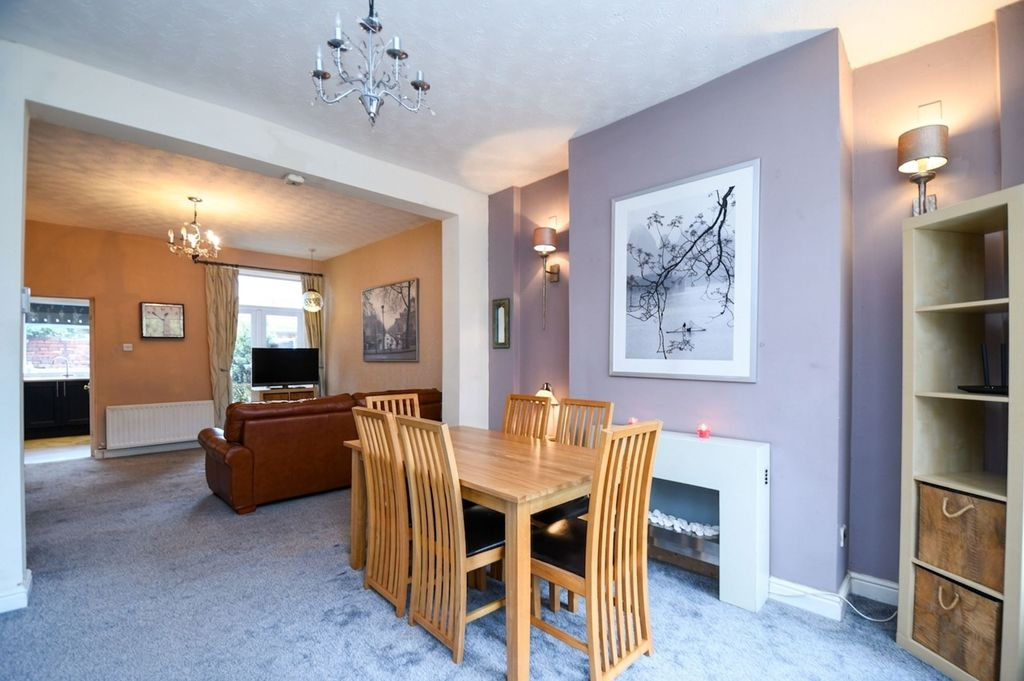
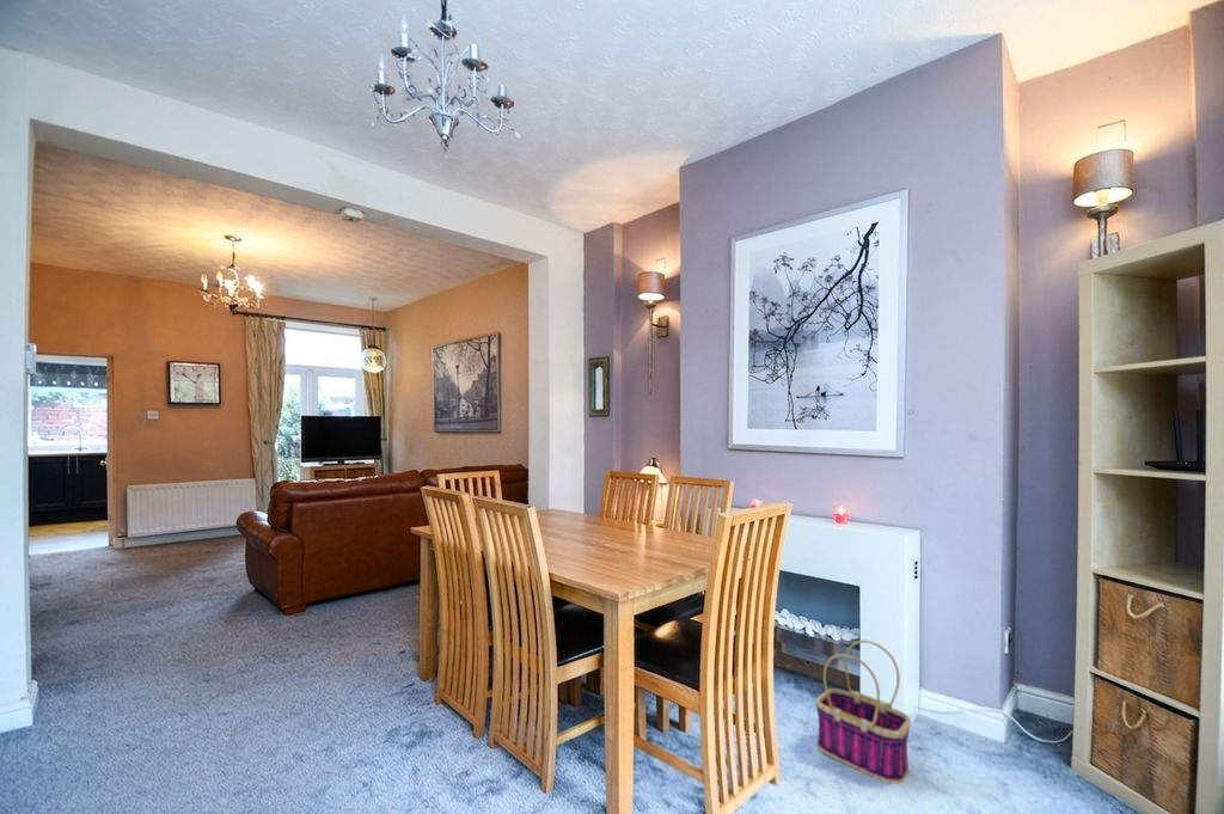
+ basket (862, 703)
